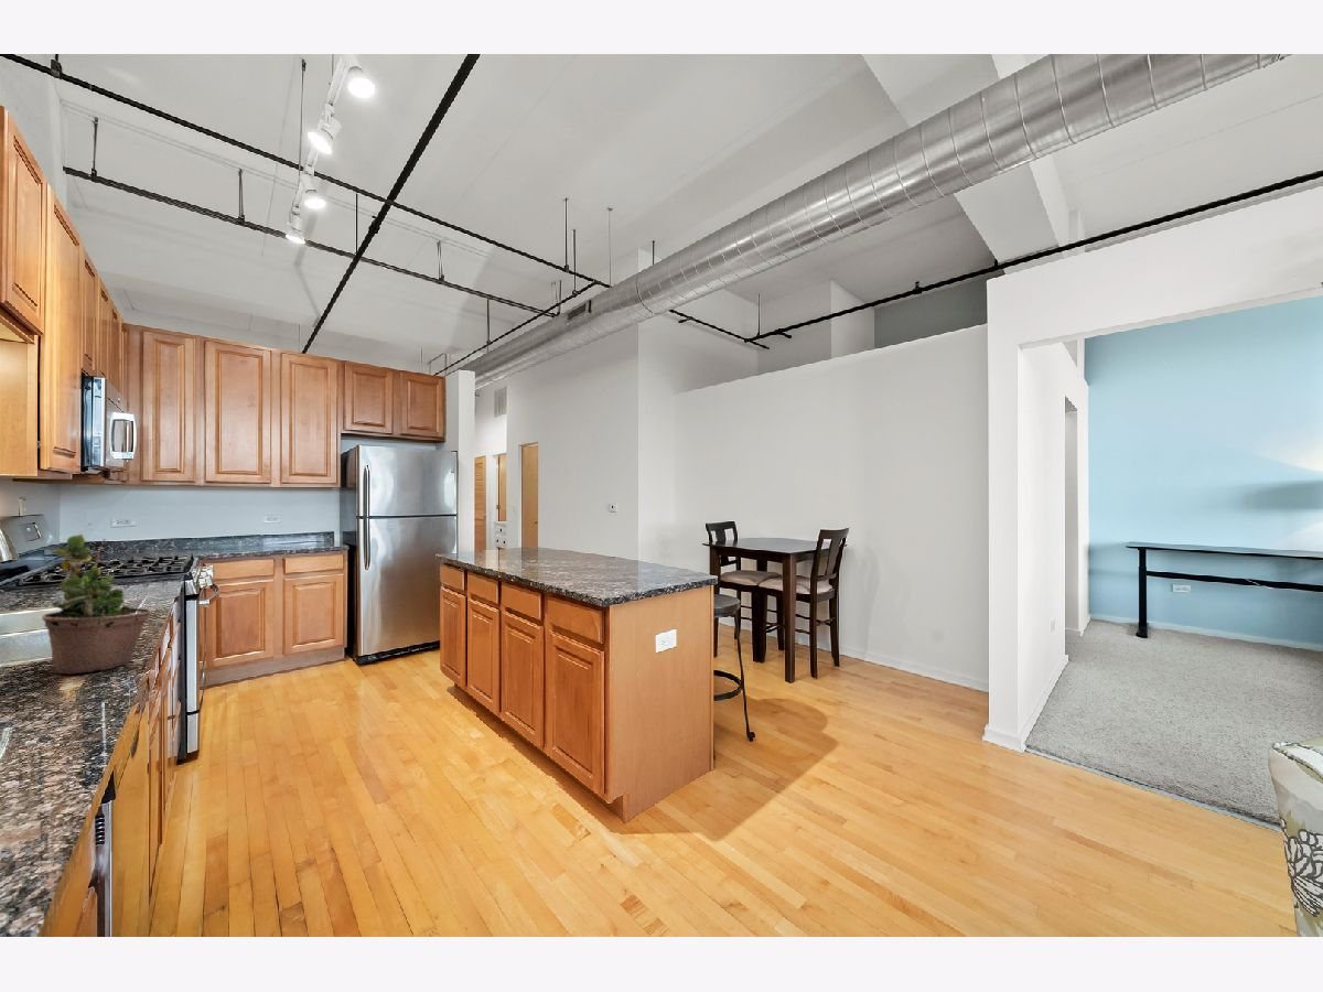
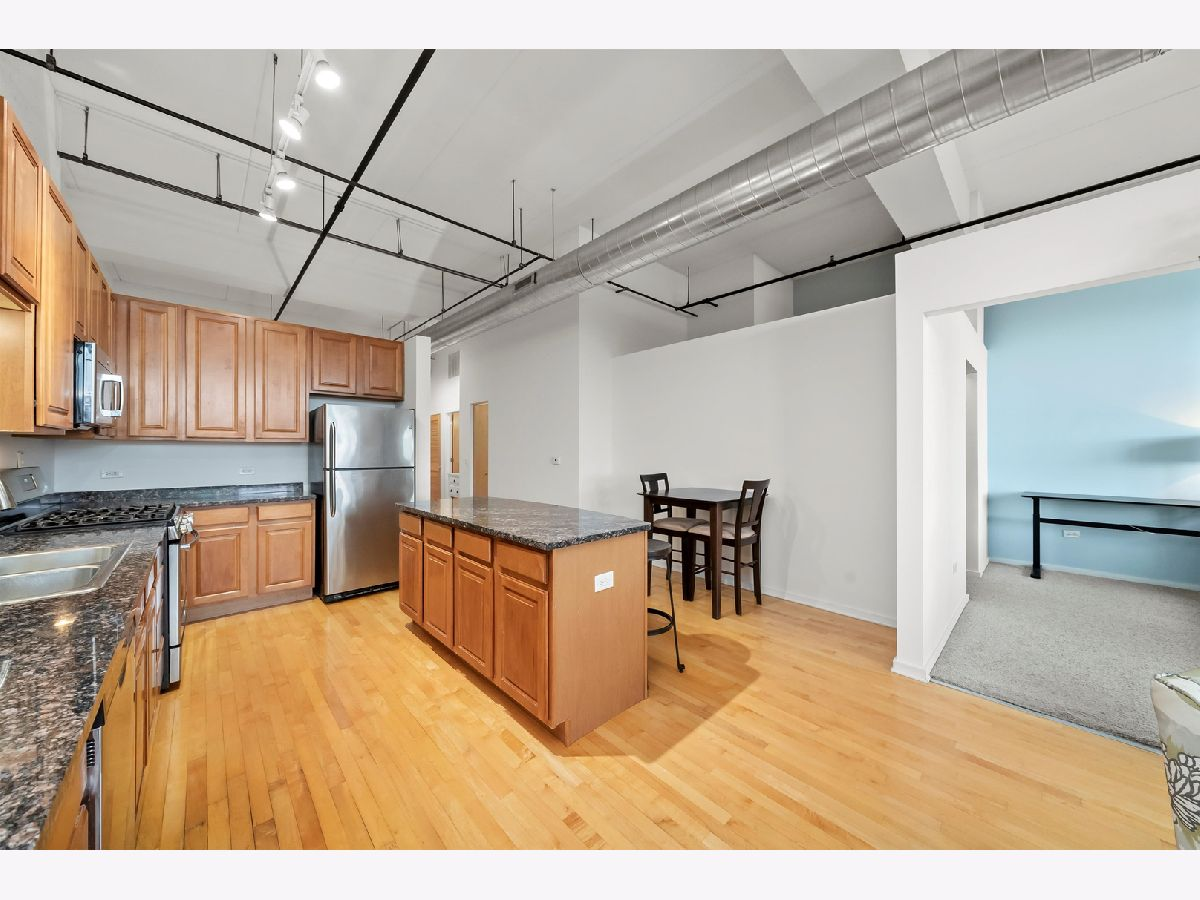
- potted plant (99, 594)
